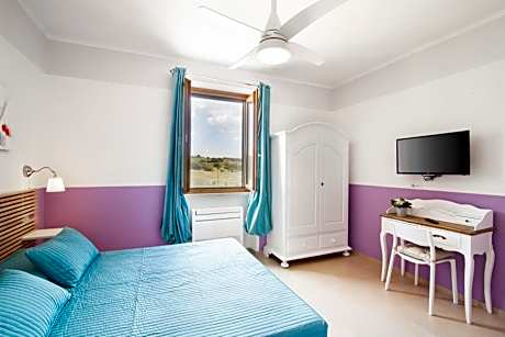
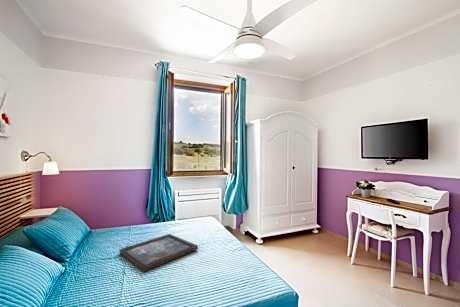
+ decorative tray (159, 248)
